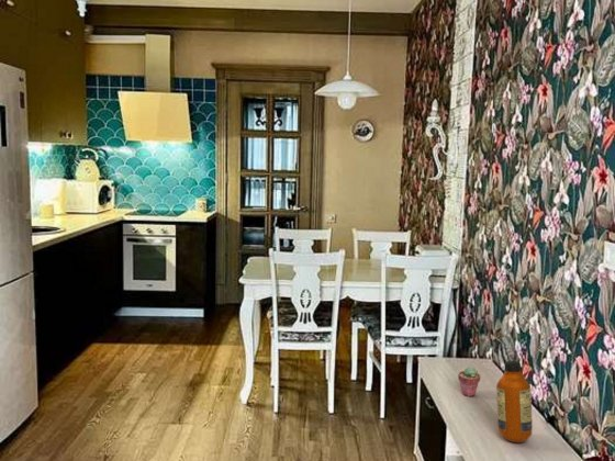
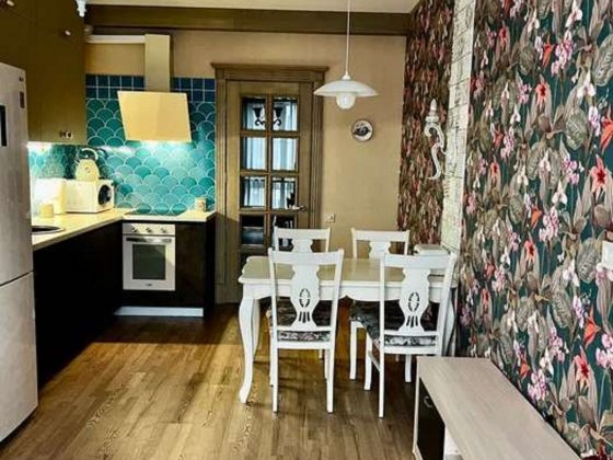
- potted succulent (469, 380)
- bottle (514, 401)
